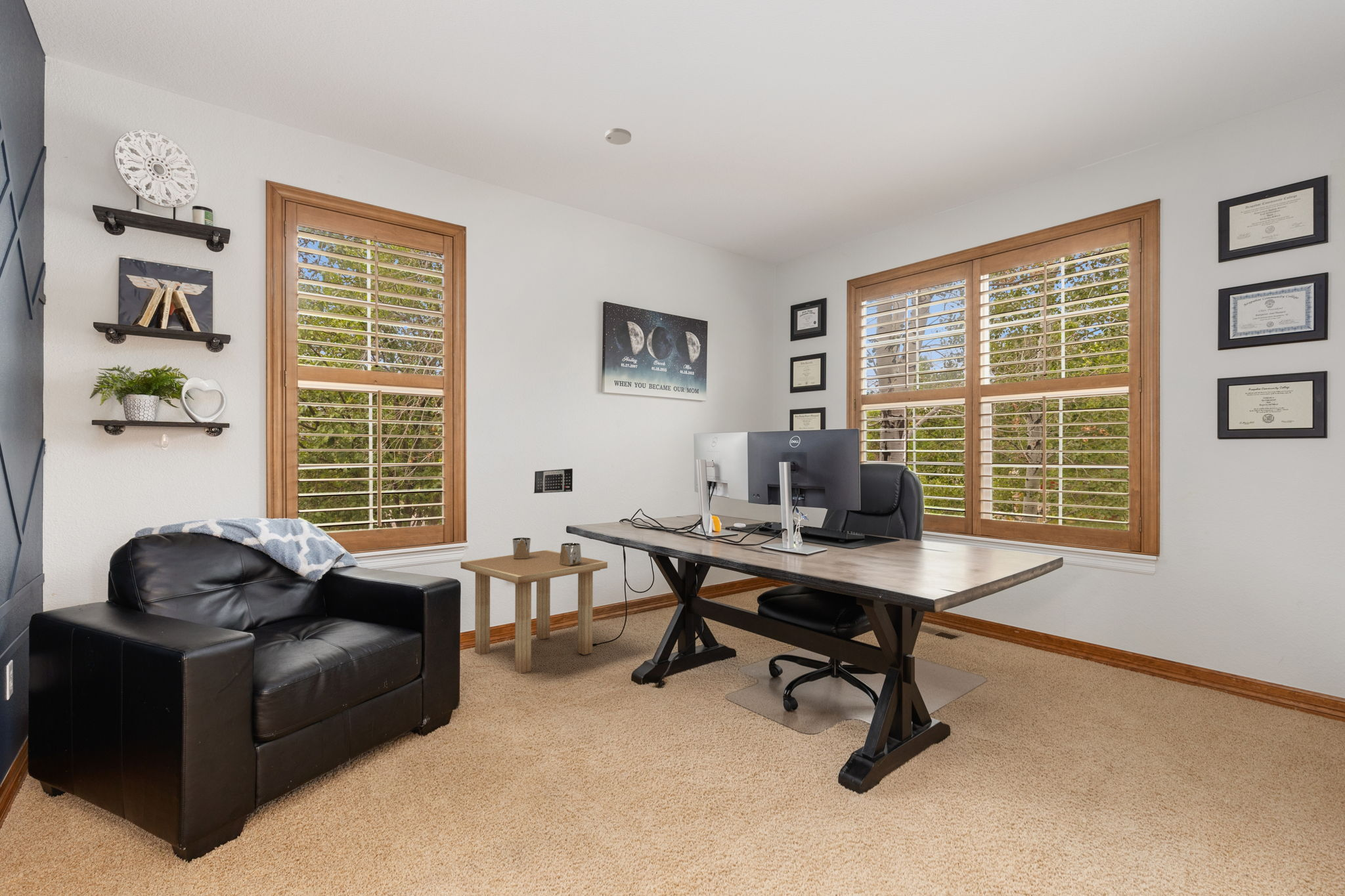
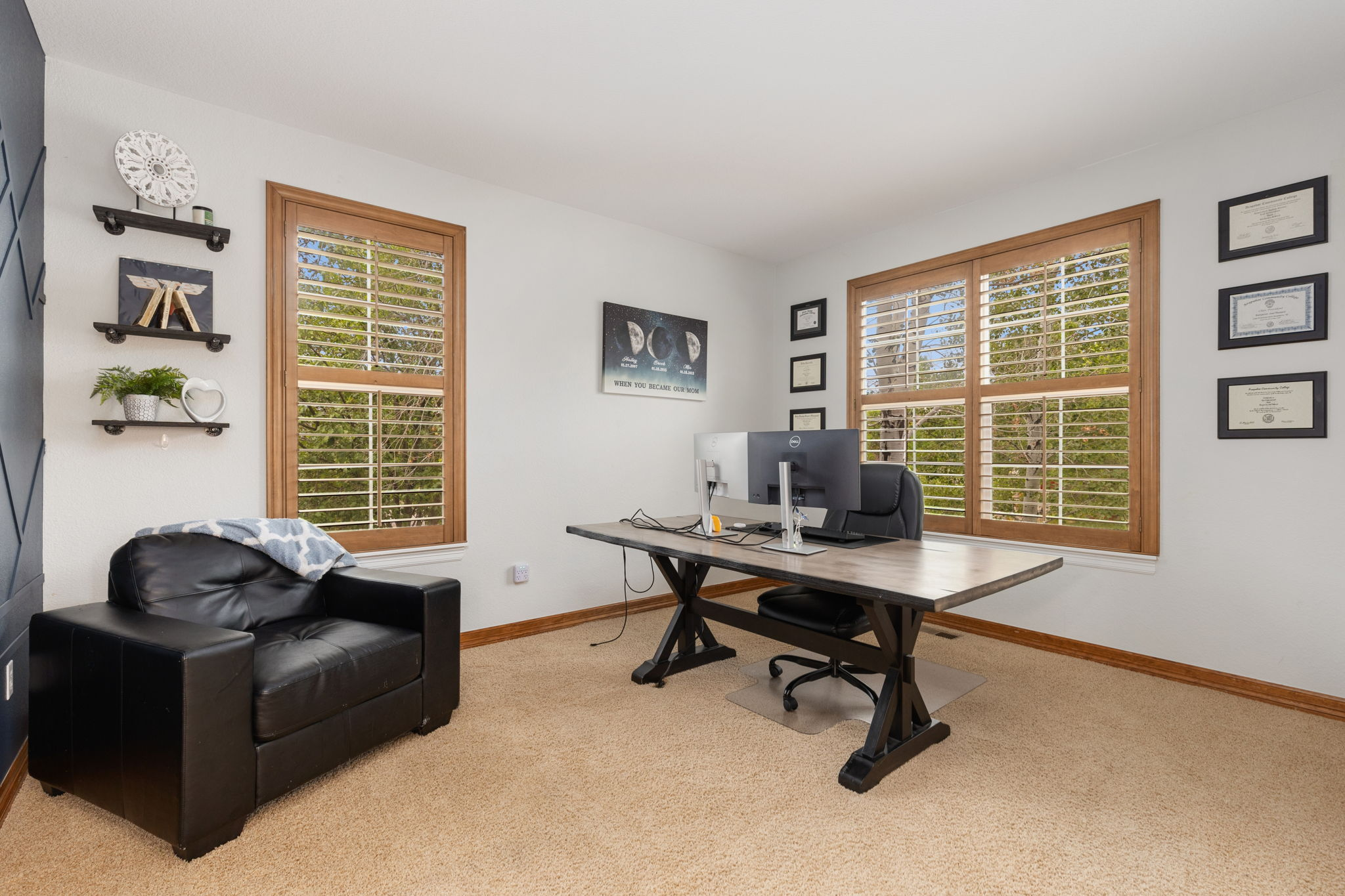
- side table (537, 597)
- calendar (553, 480)
- smoke detector (618, 137)
